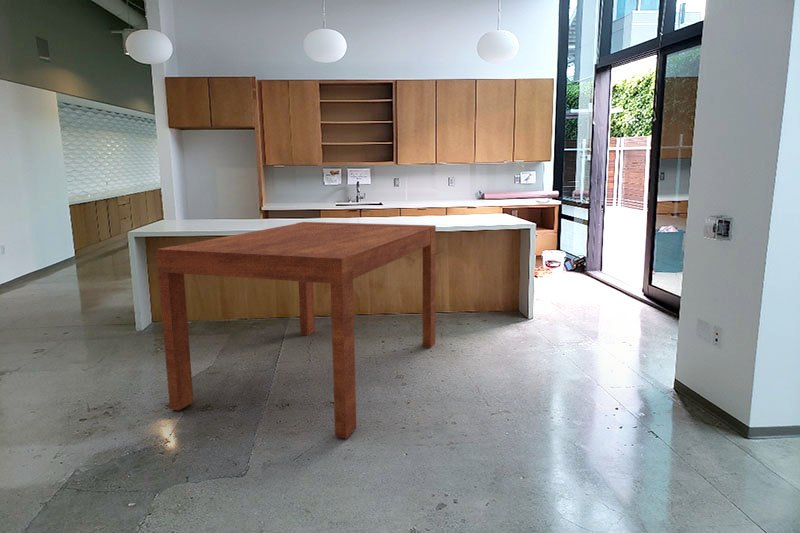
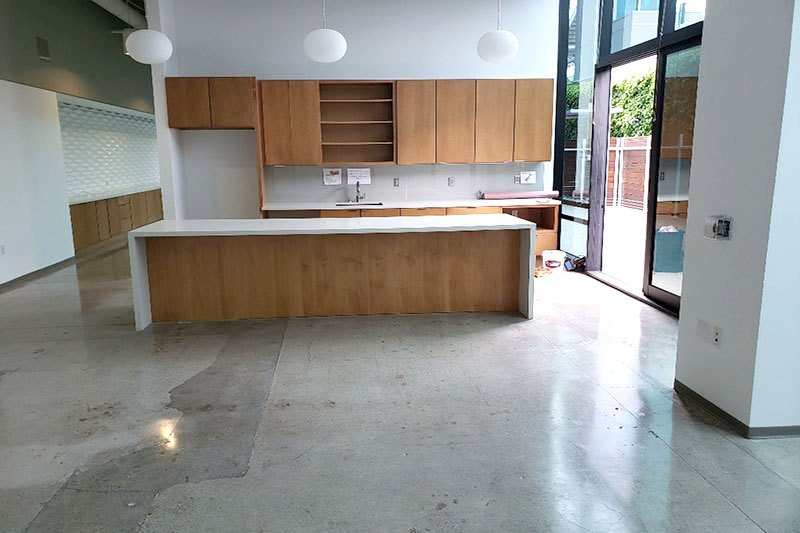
- dining table (313, 305)
